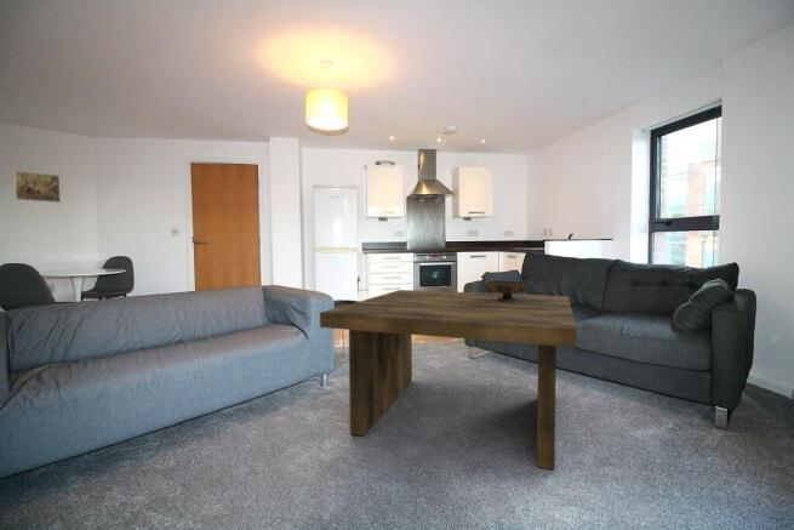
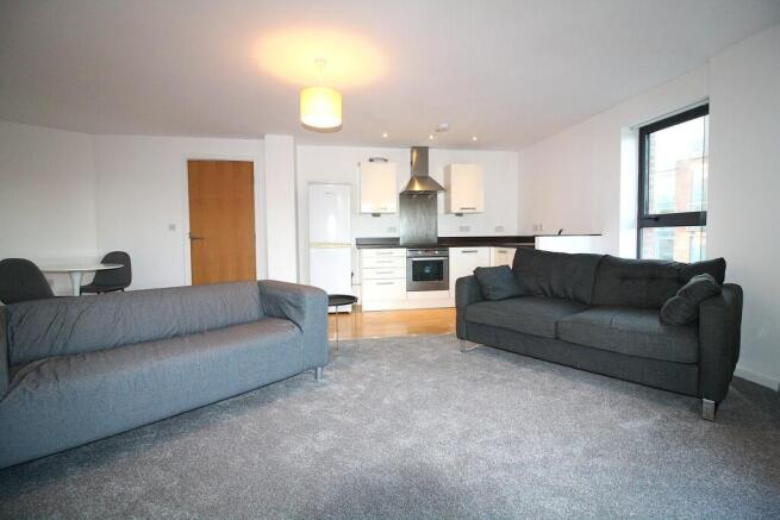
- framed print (38, 187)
- decorative bowl (507, 290)
- coffee table (459, 337)
